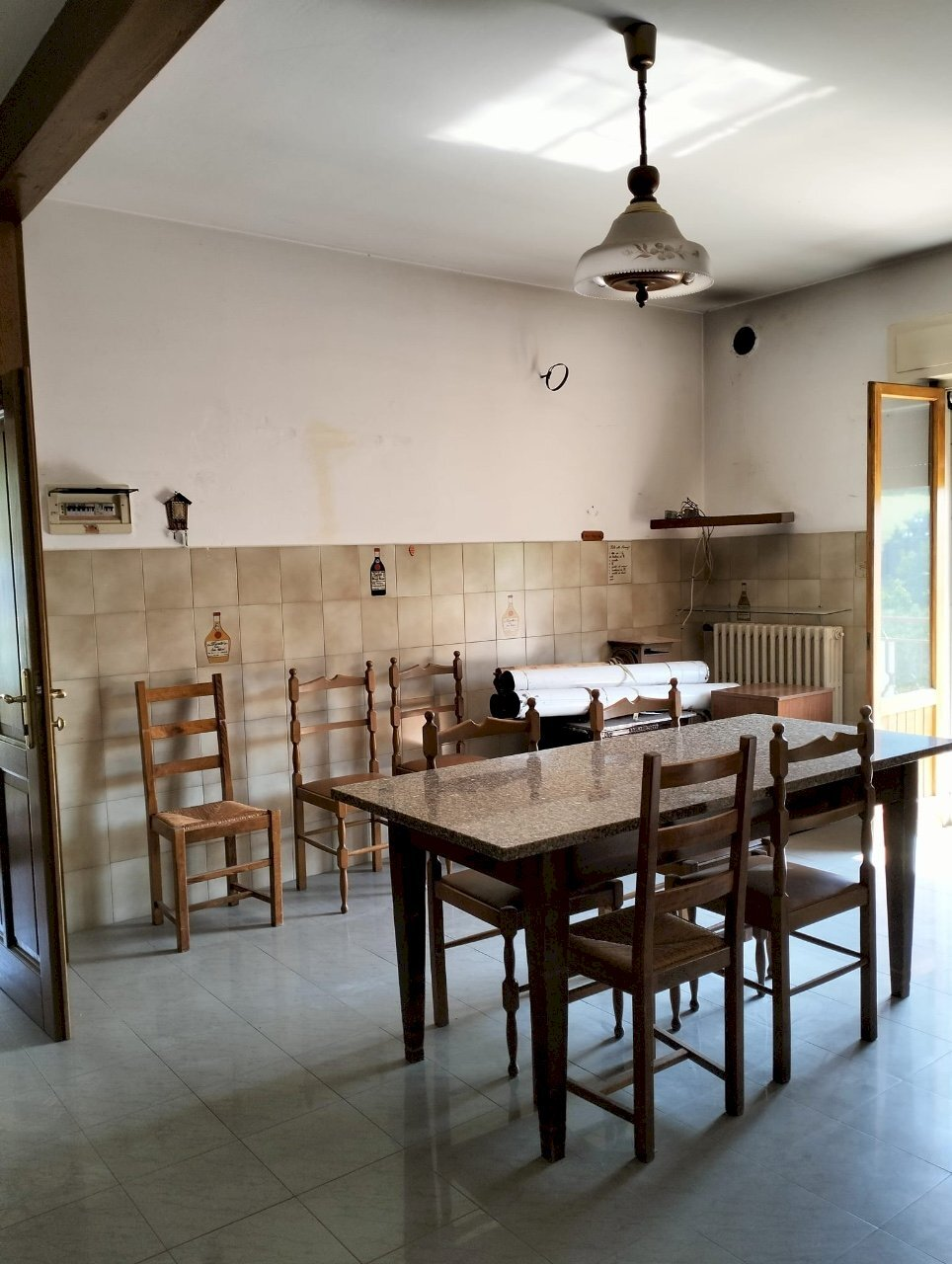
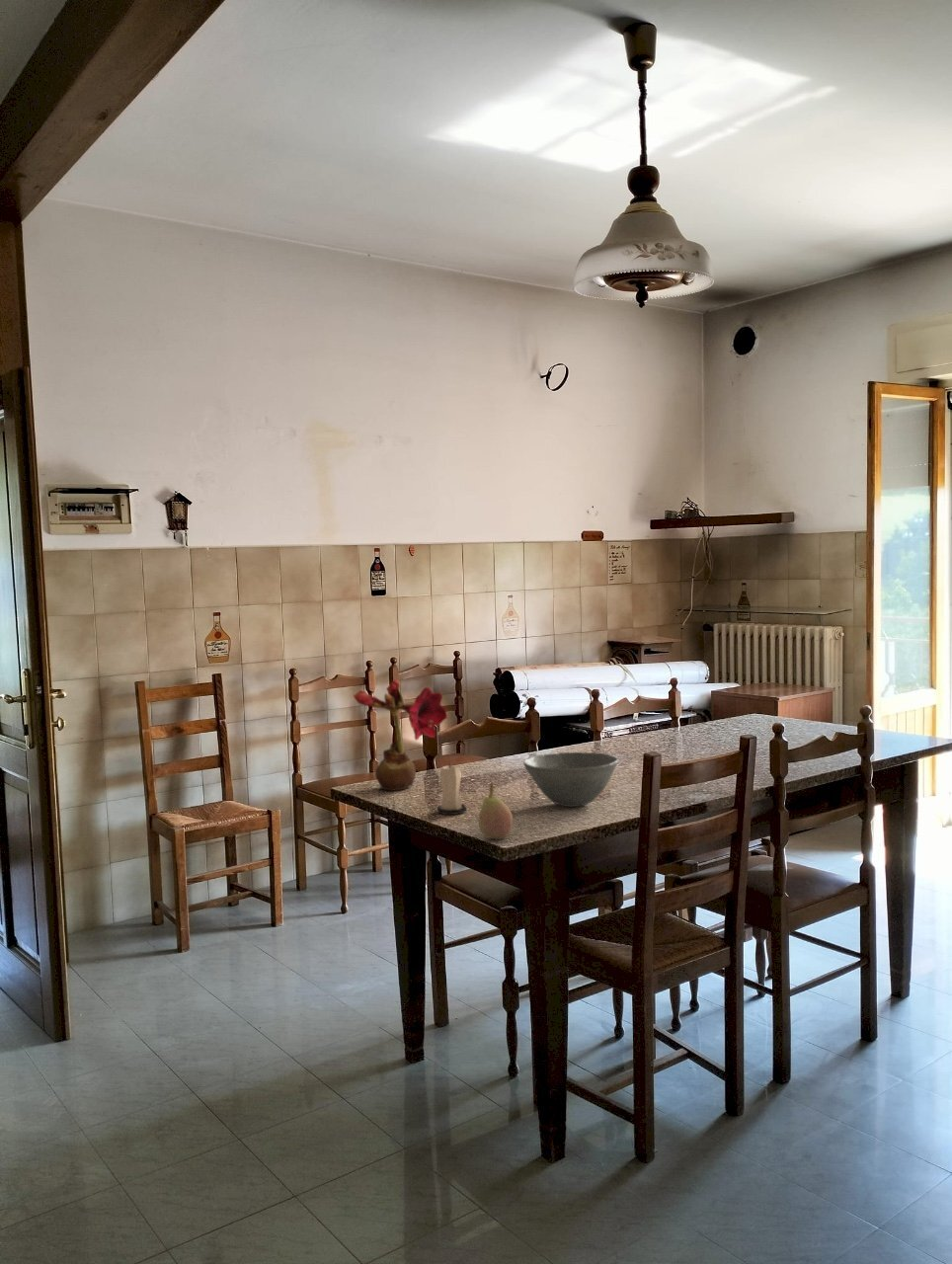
+ bowl (571, 781)
+ candle (450, 786)
+ fruit (495, 811)
+ flower (401, 735)
